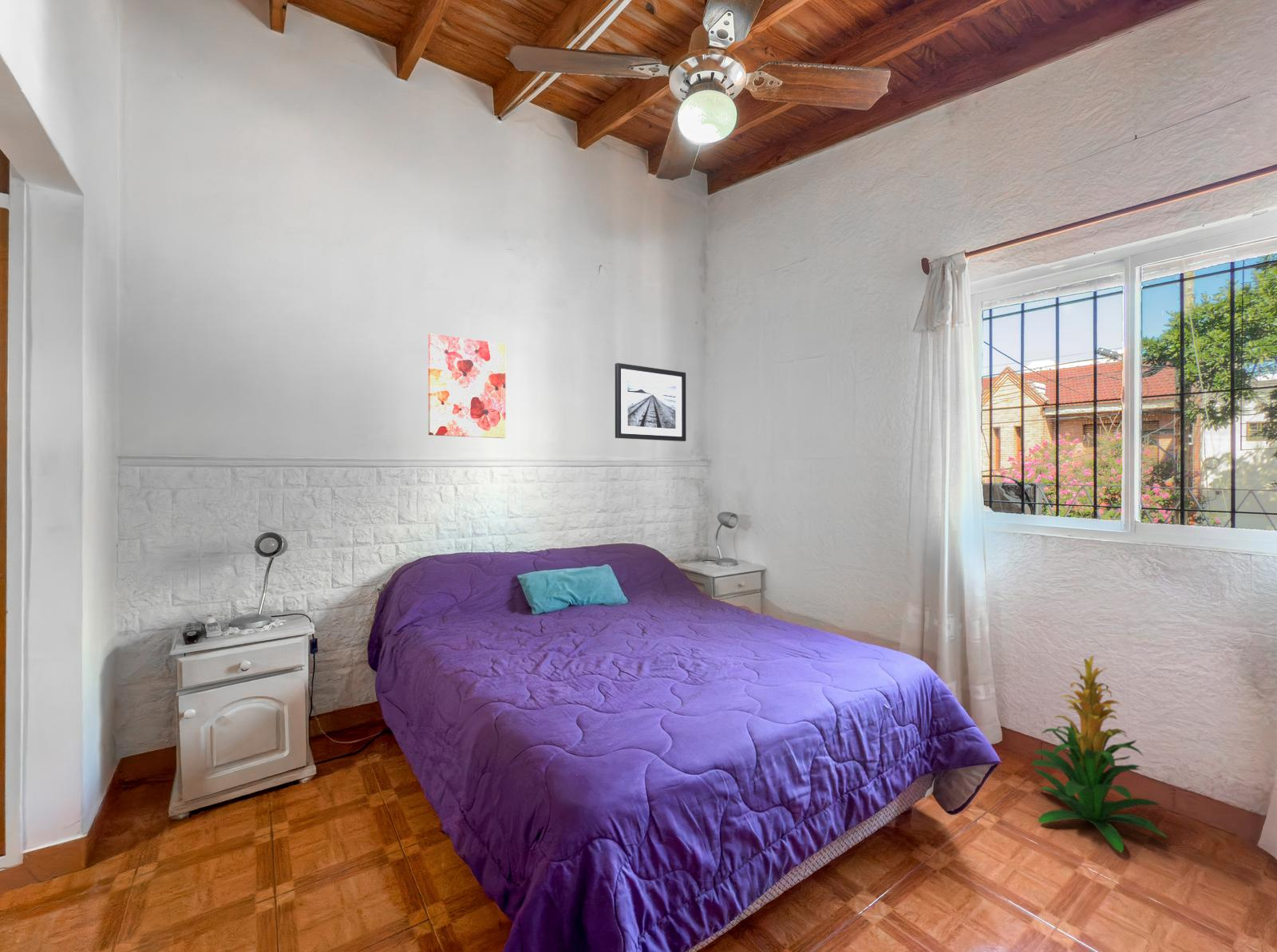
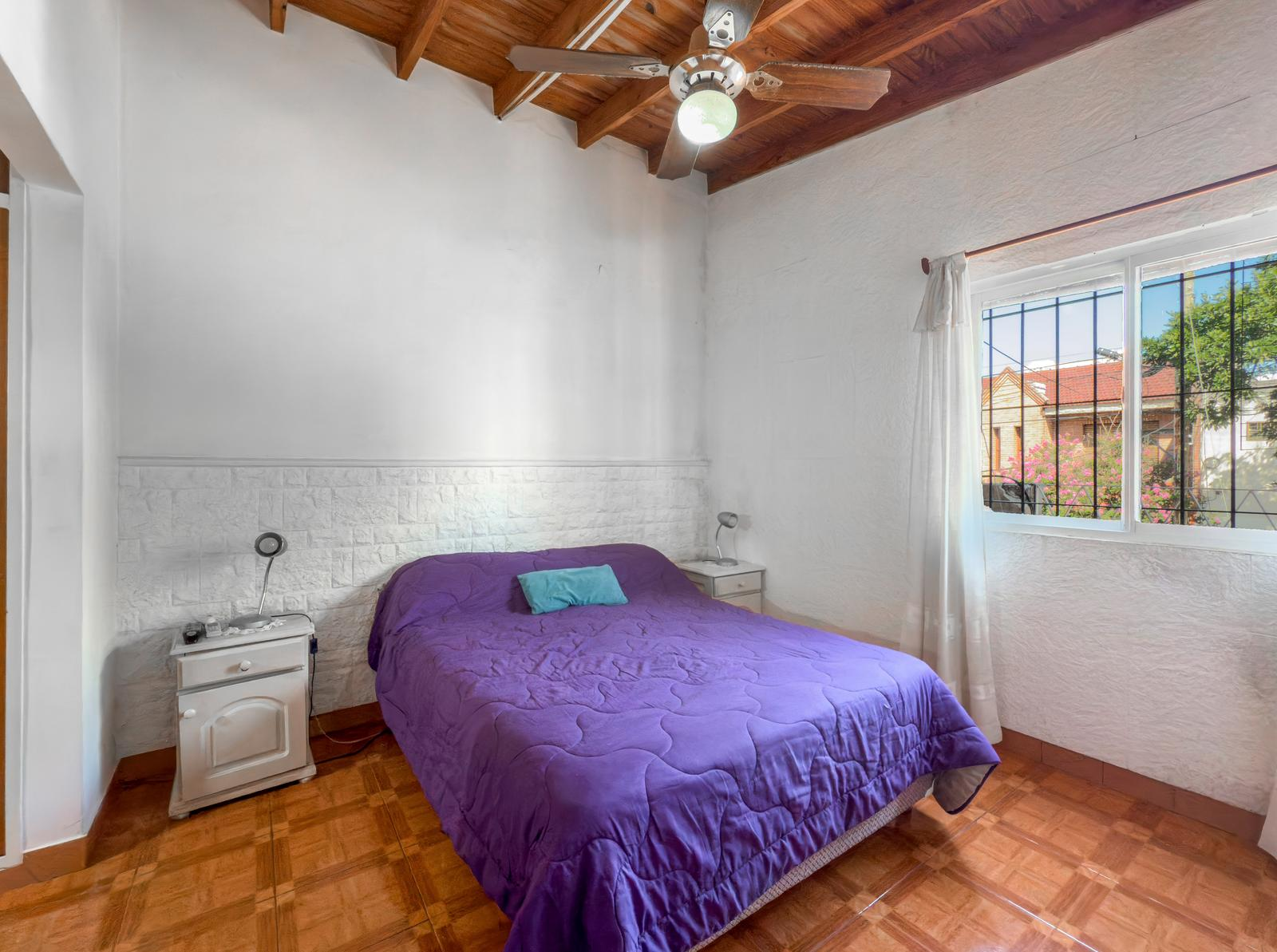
- wall art (651, 404)
- wall art (468, 388)
- indoor plant (1090, 739)
